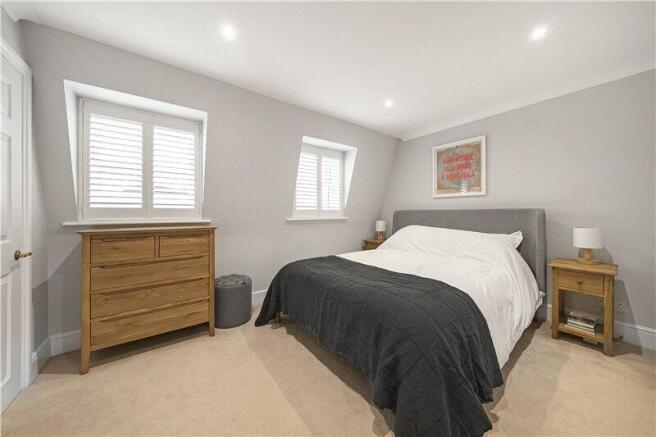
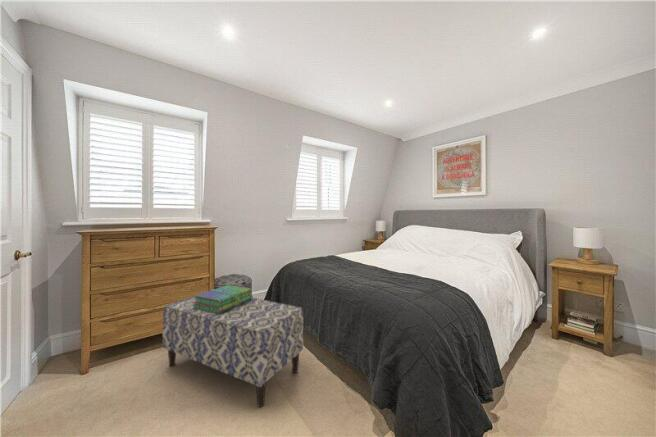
+ stack of books (224, 297)
+ bench (232, 337)
